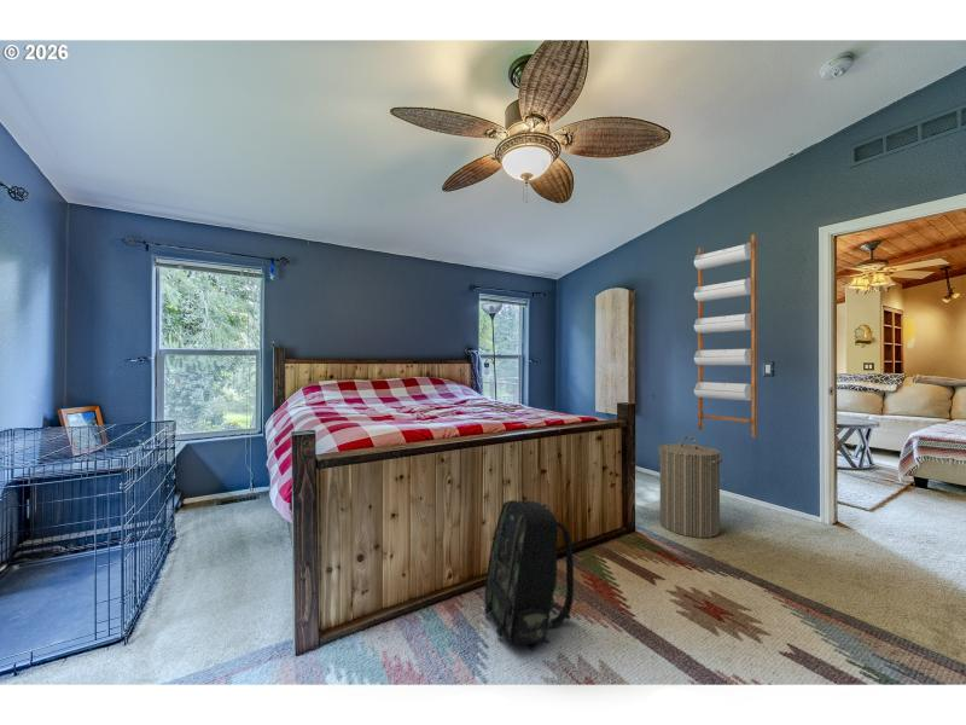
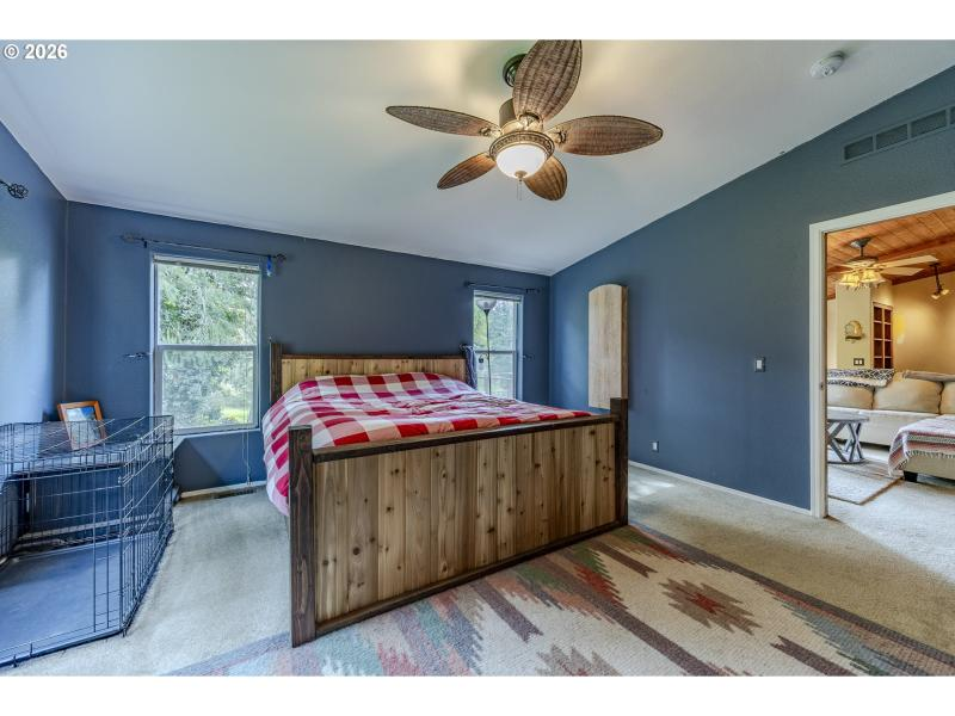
- laundry hamper (688, 481)
- shelf (721, 331)
- backpack (528, 561)
